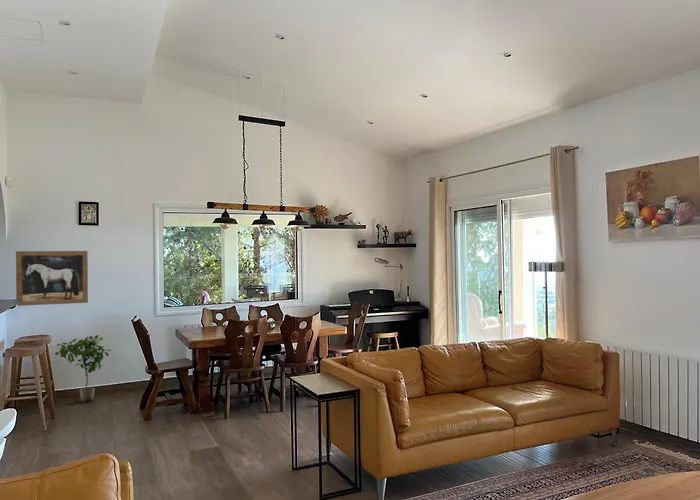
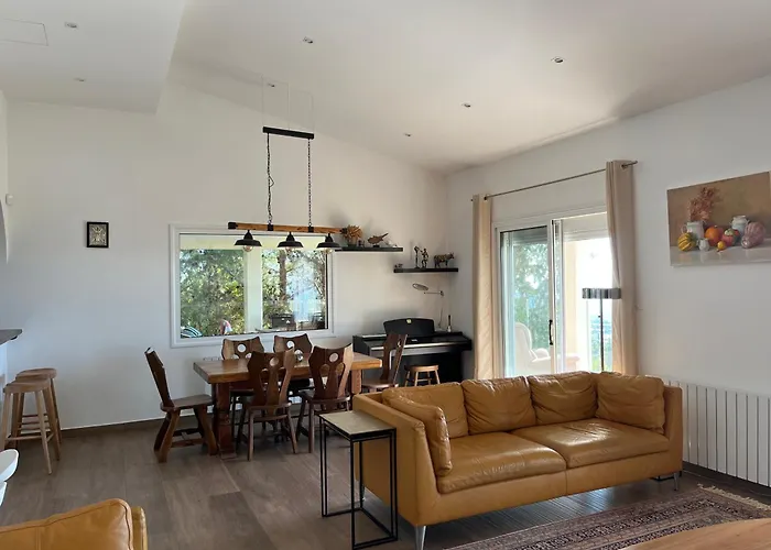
- potted plant (85, 369)
- wall art (52, 277)
